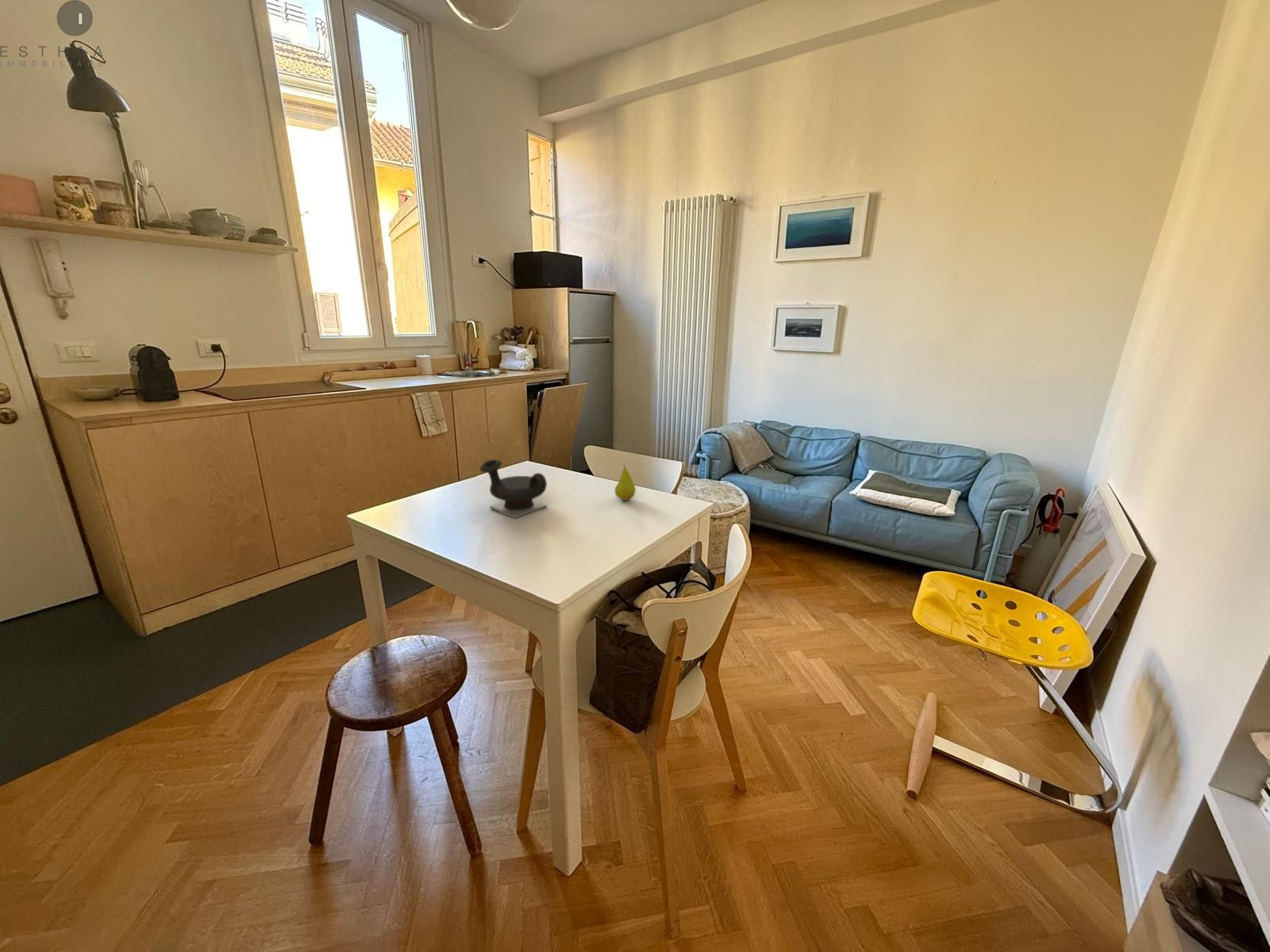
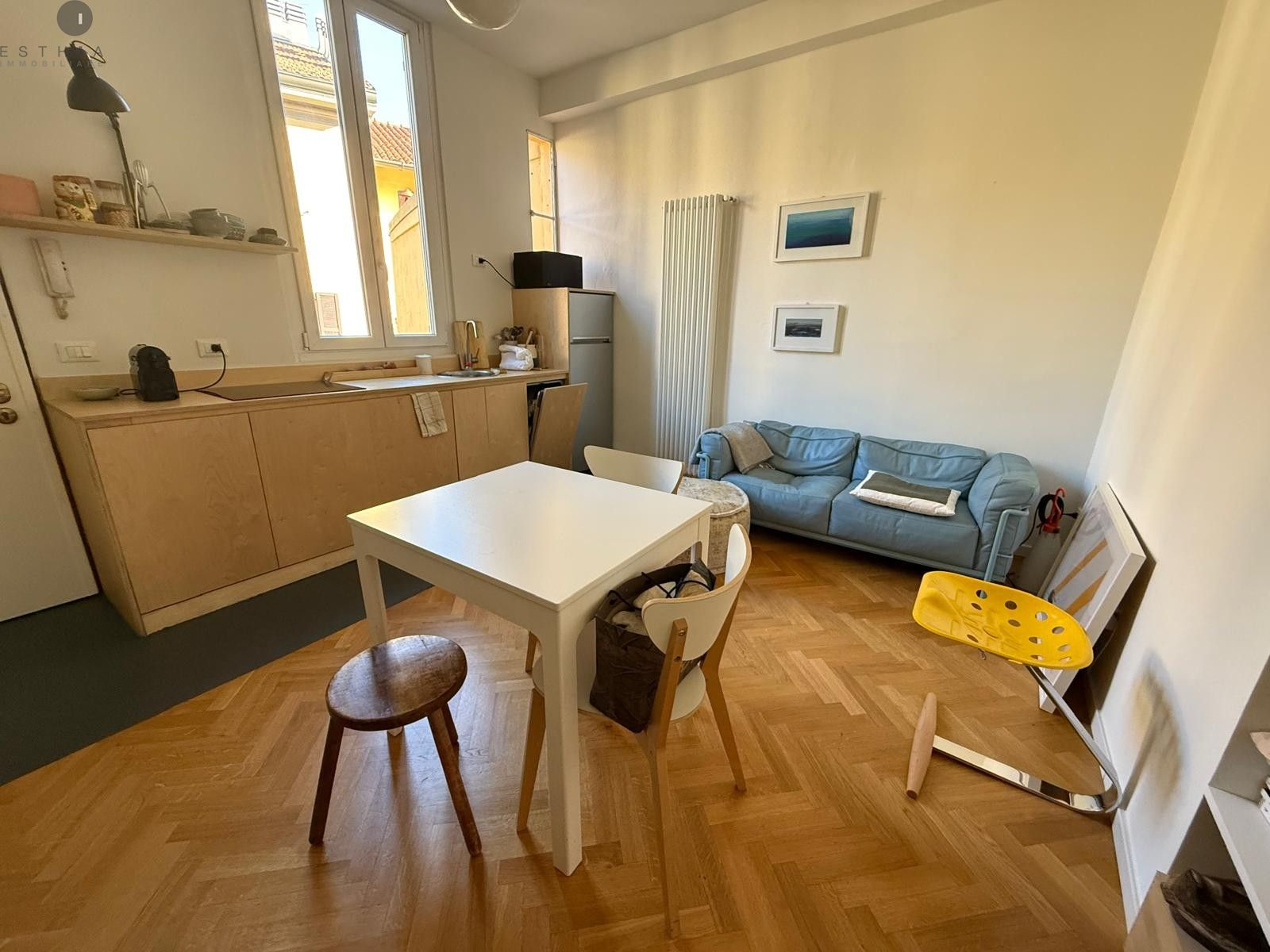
- fruit (625, 481)
- teapot (517, 485)
